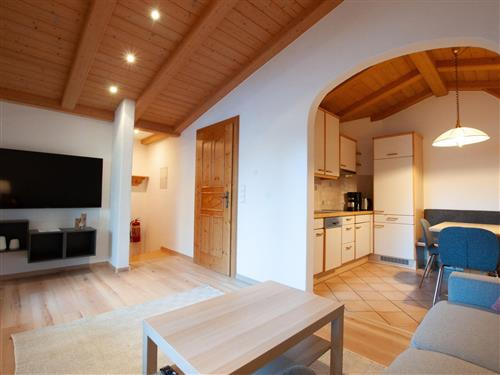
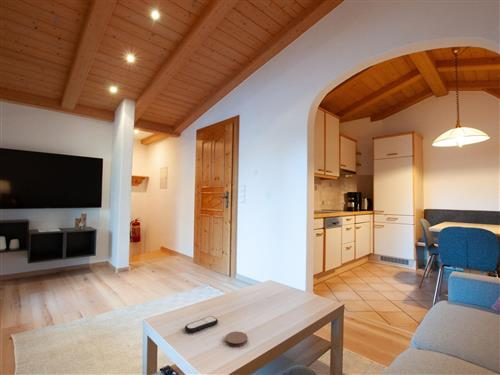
+ coaster (236, 338)
+ remote control (201, 324)
